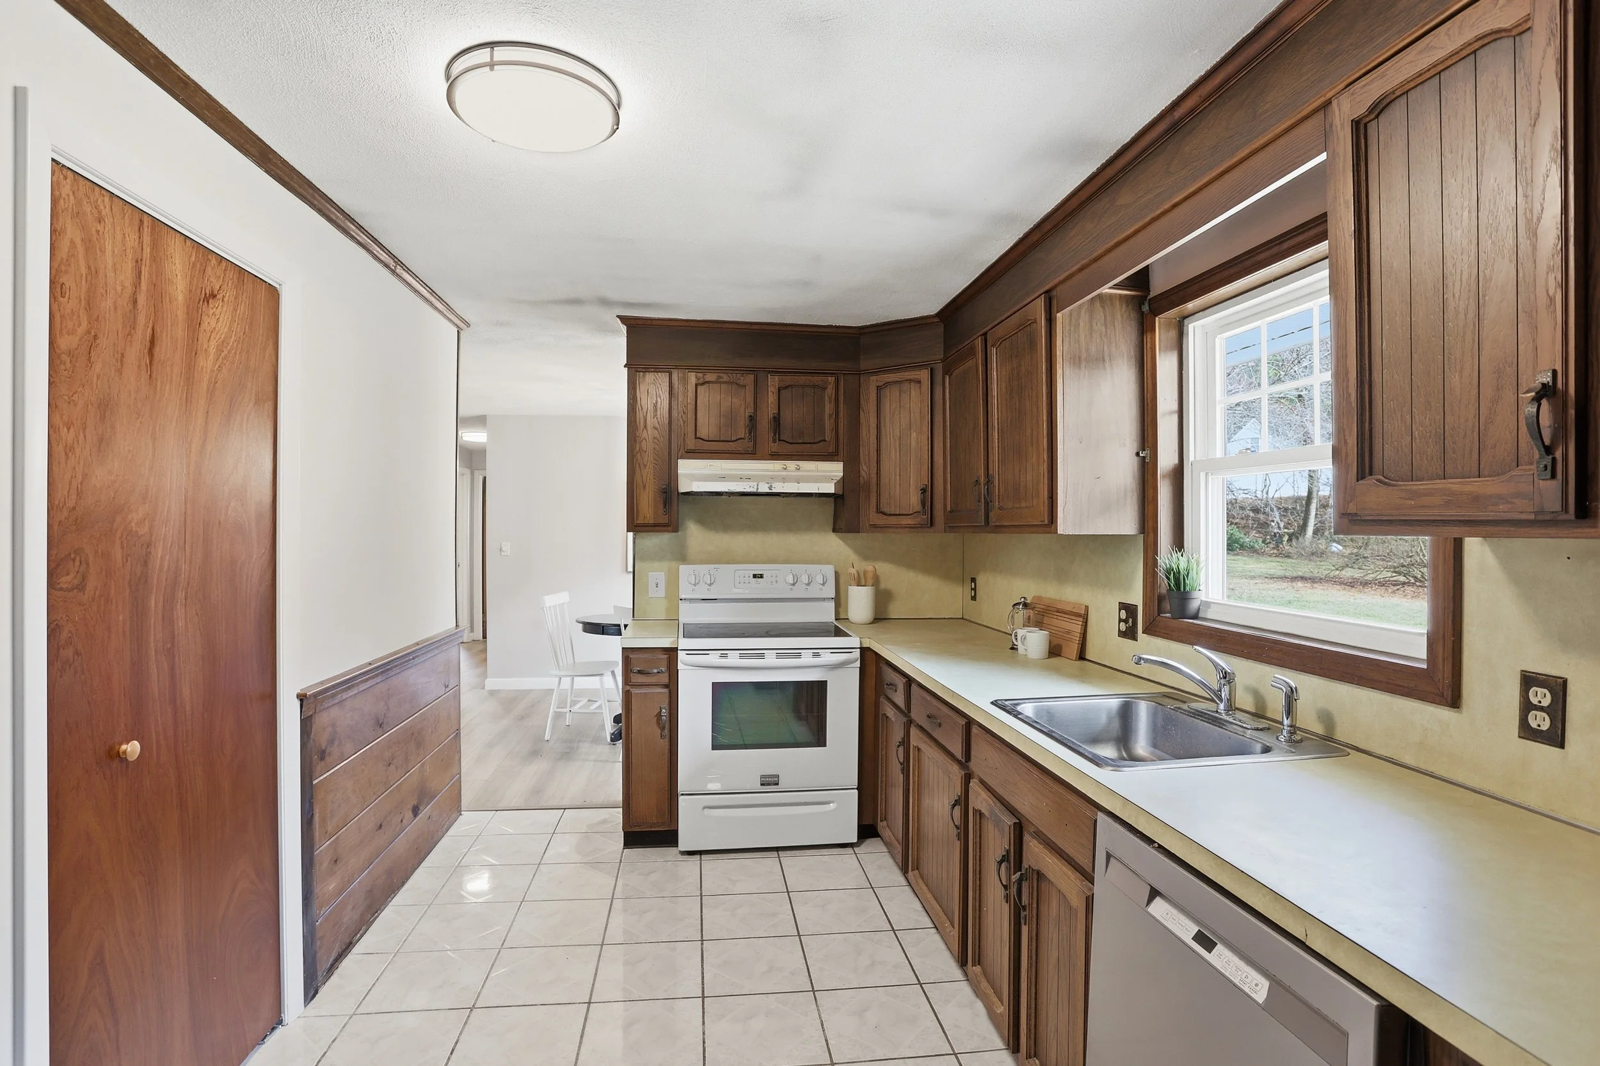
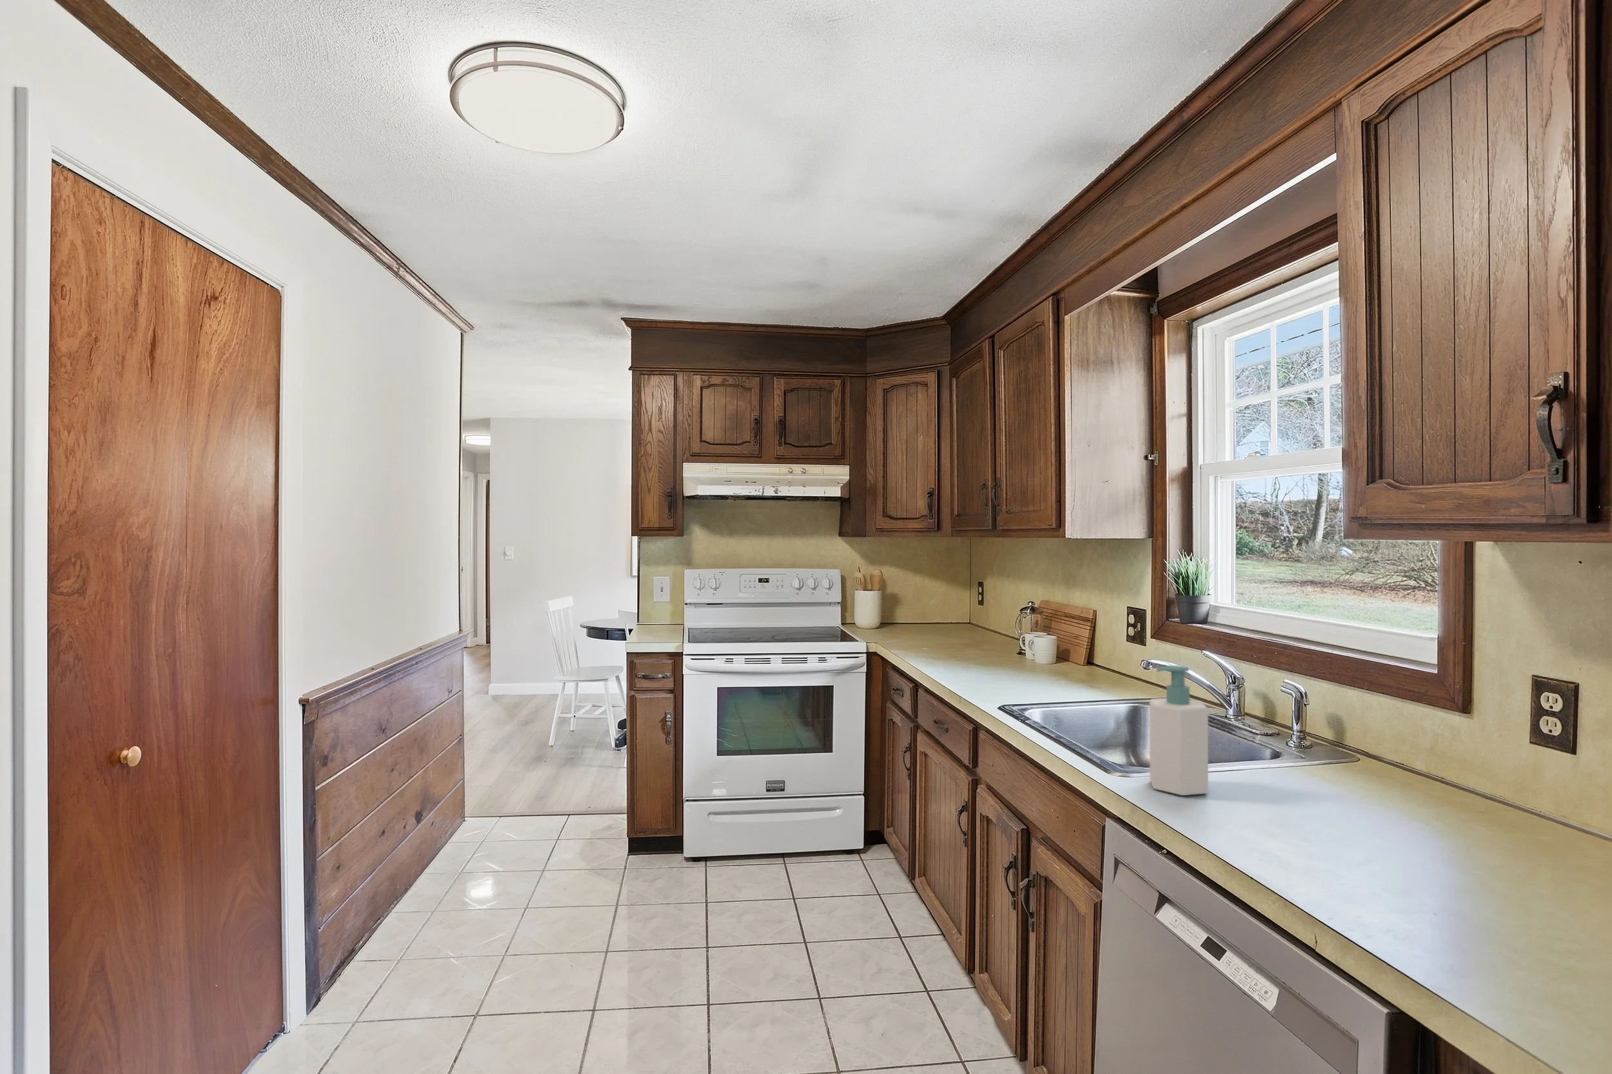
+ soap bottle (1178, 726)
